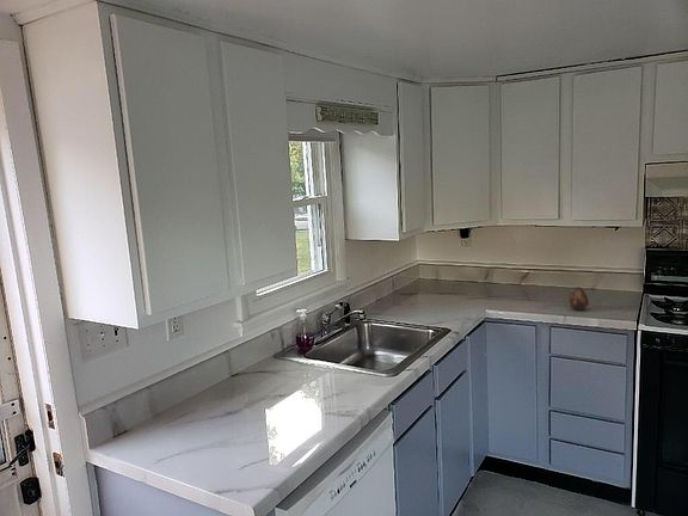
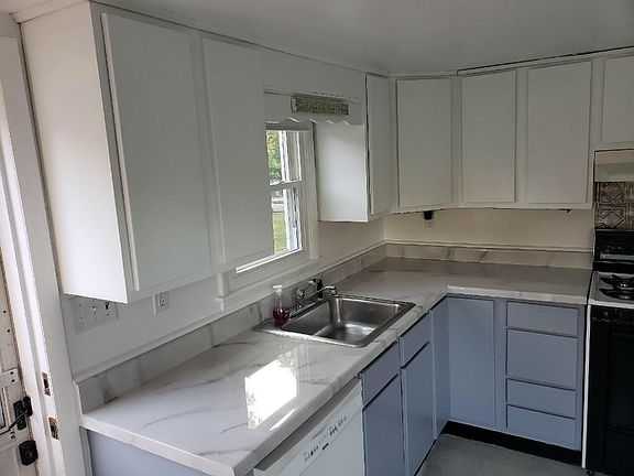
- fruit (578, 297)
